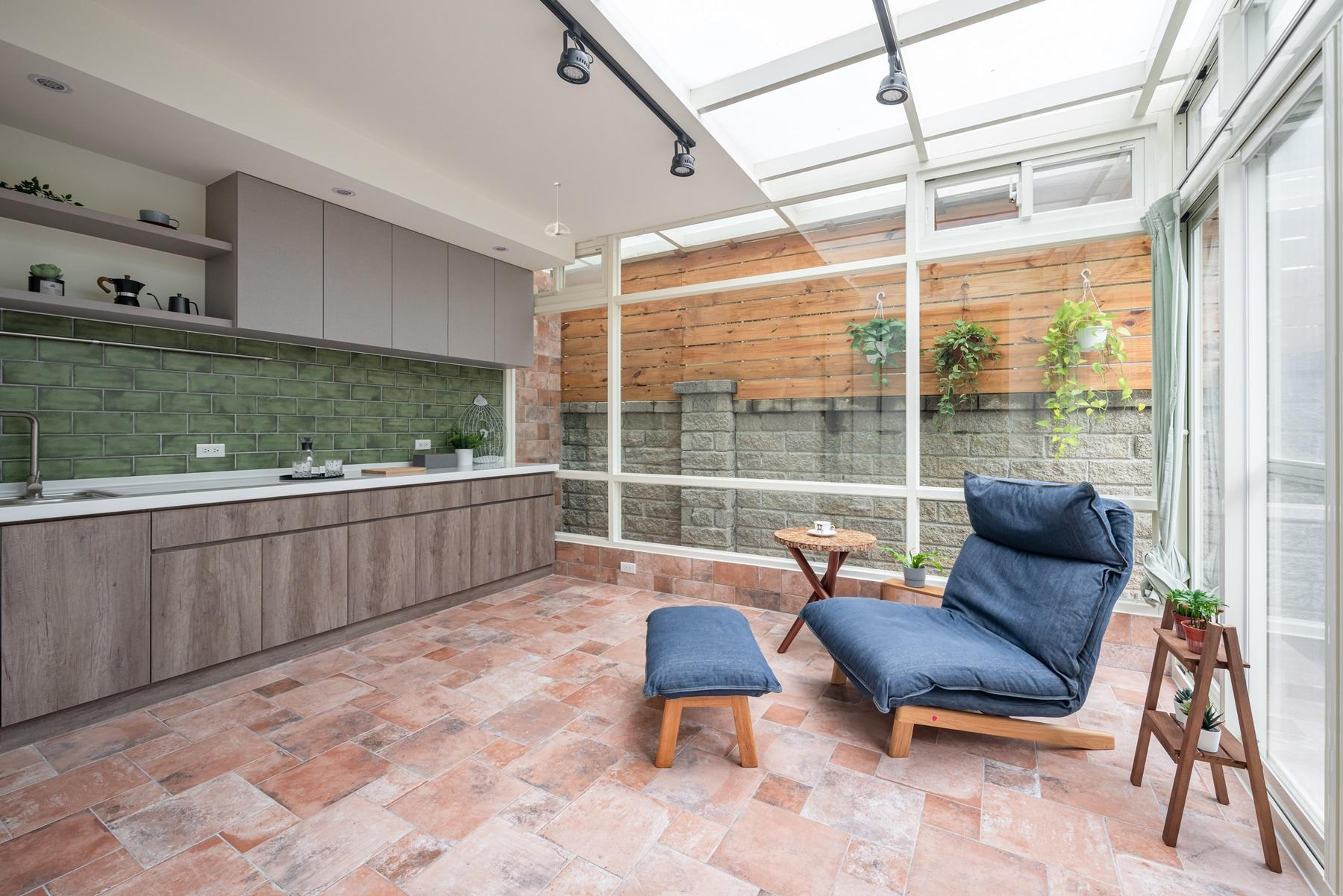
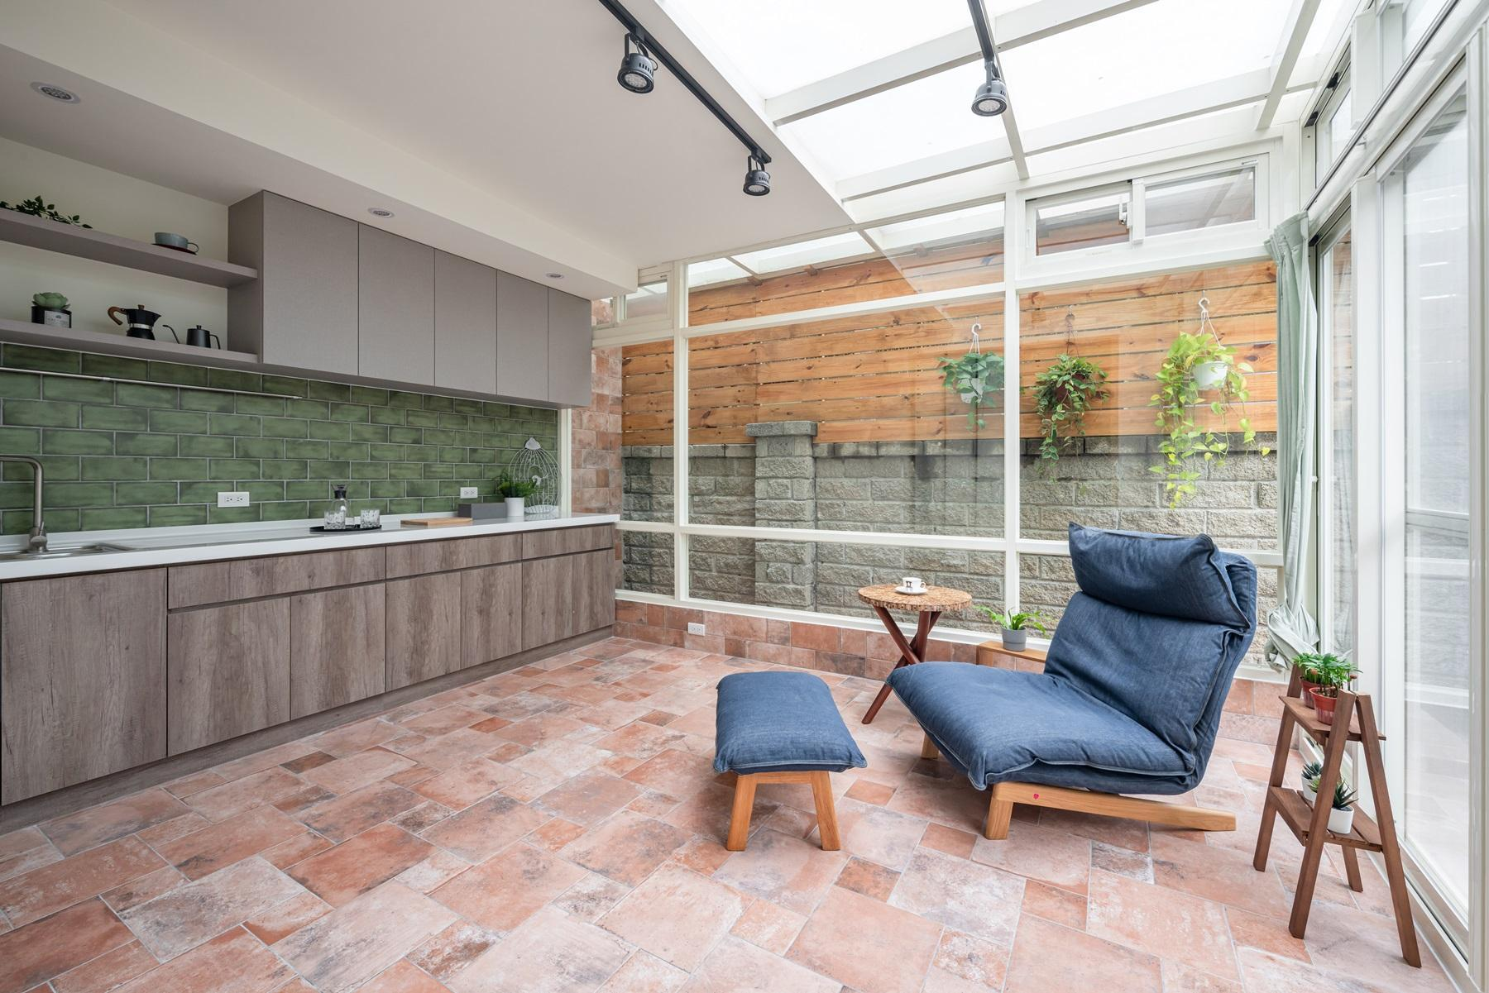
- pendant light (557, 209)
